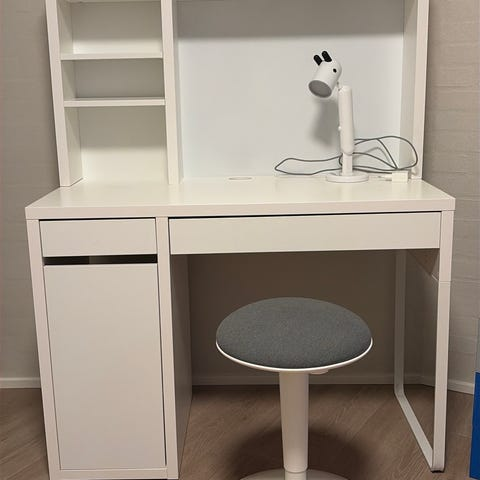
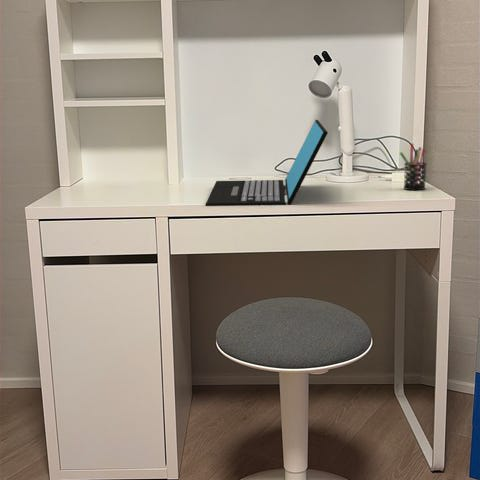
+ laptop (266, 180)
+ pen holder (412, 166)
